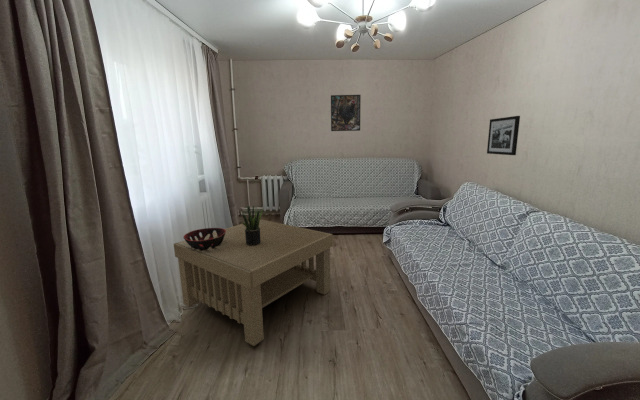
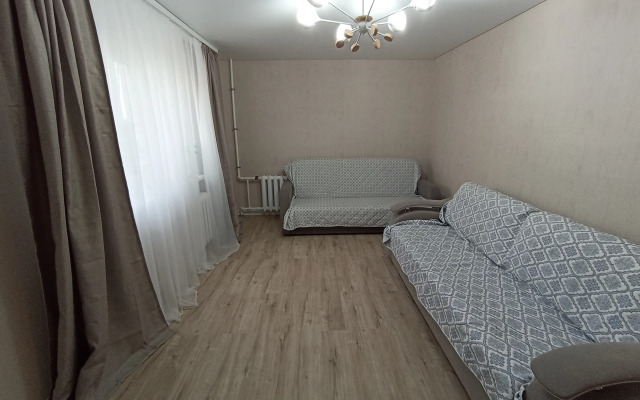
- picture frame (502, 136)
- coffee table (257, 268)
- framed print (345, 113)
- decorative bowl (205, 240)
- potted plant (253, 223)
